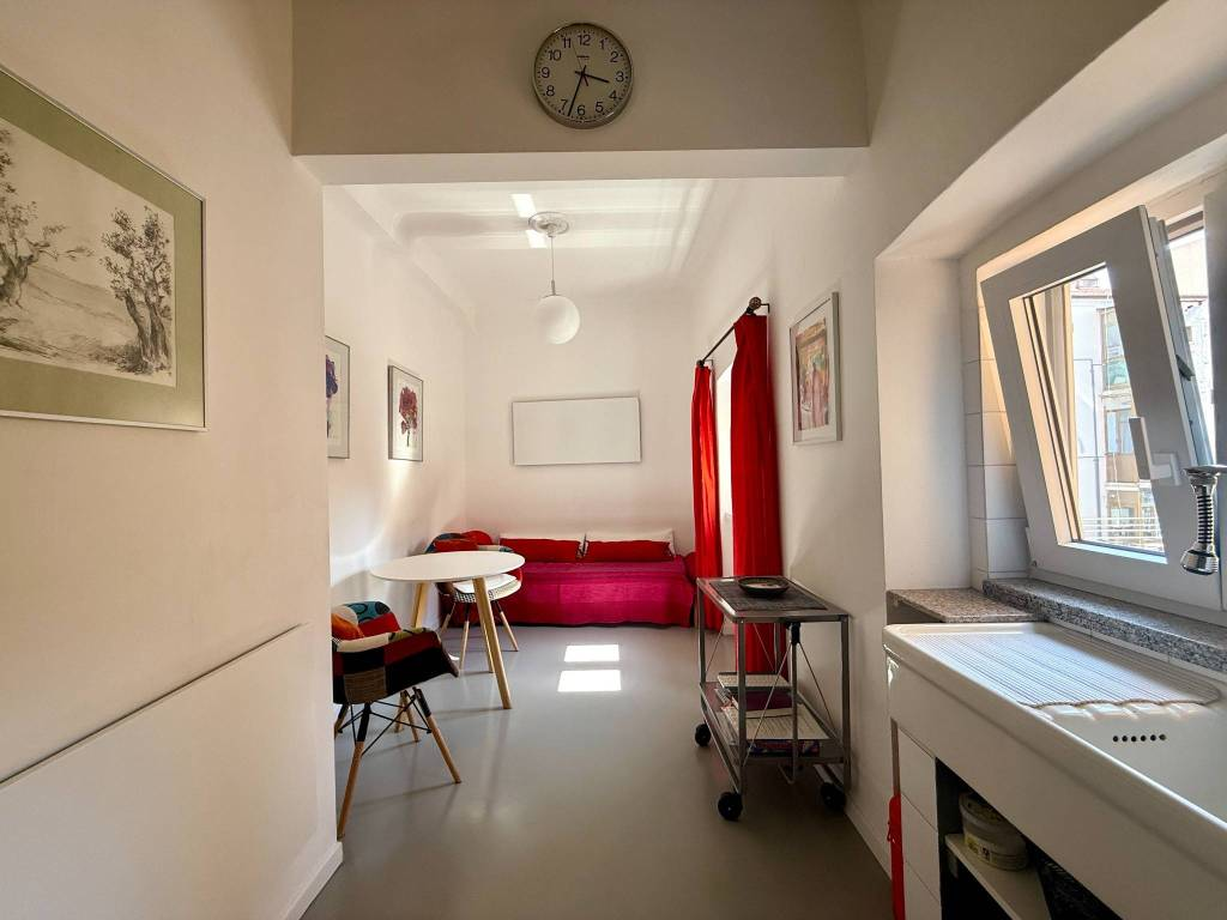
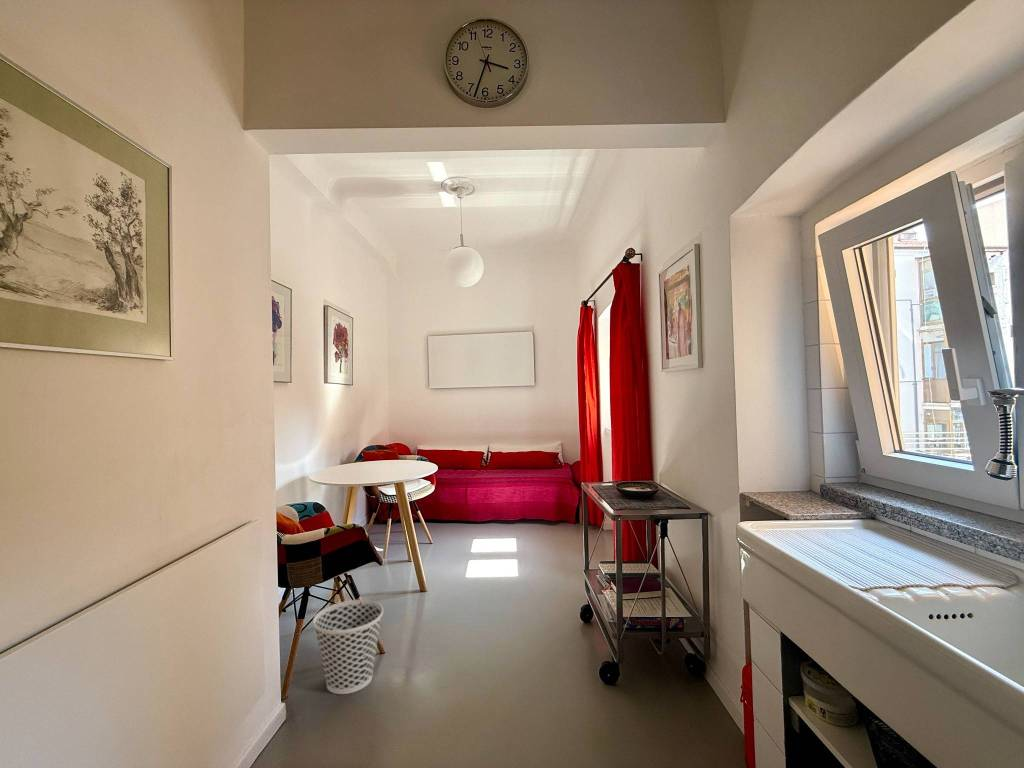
+ wastebasket (349, 647)
